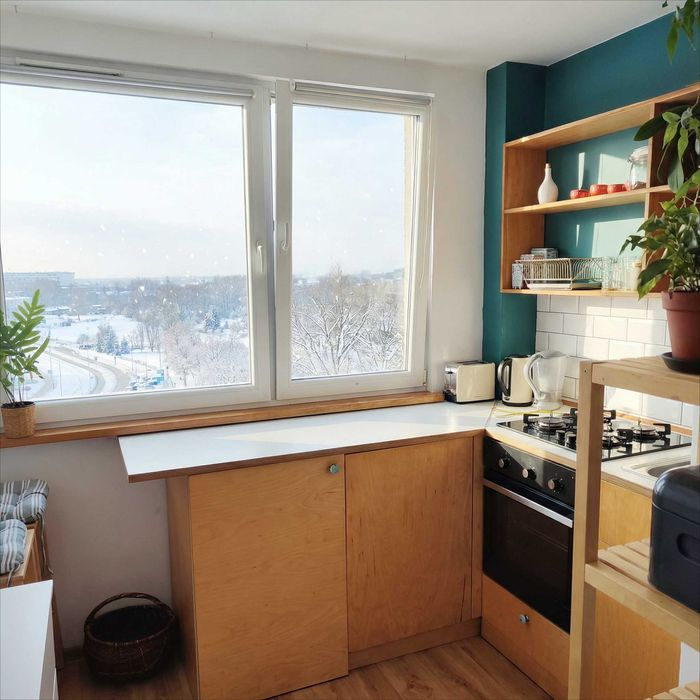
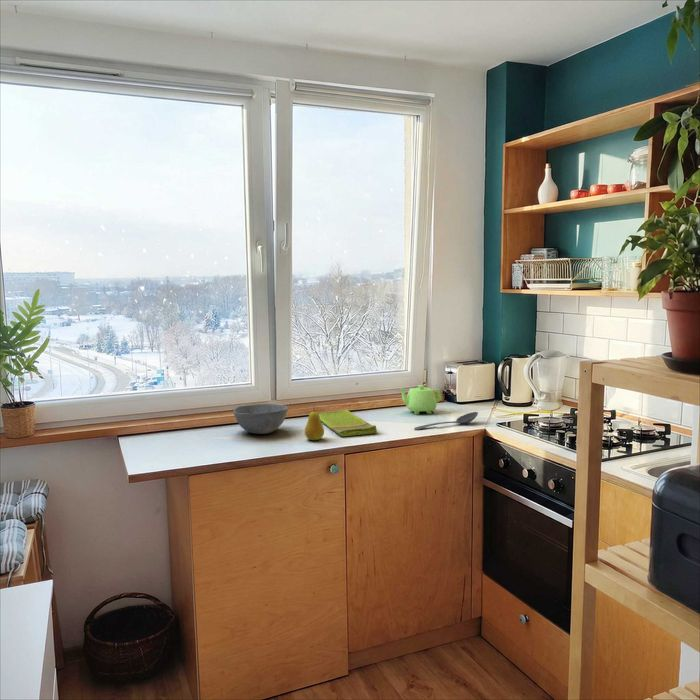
+ teapot (419, 398)
+ stirrer (446, 422)
+ bowl (261, 420)
+ dish towel (344, 421)
+ fruit (314, 423)
